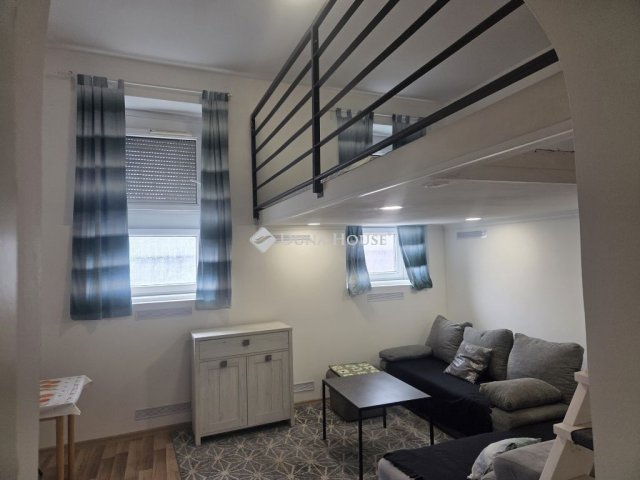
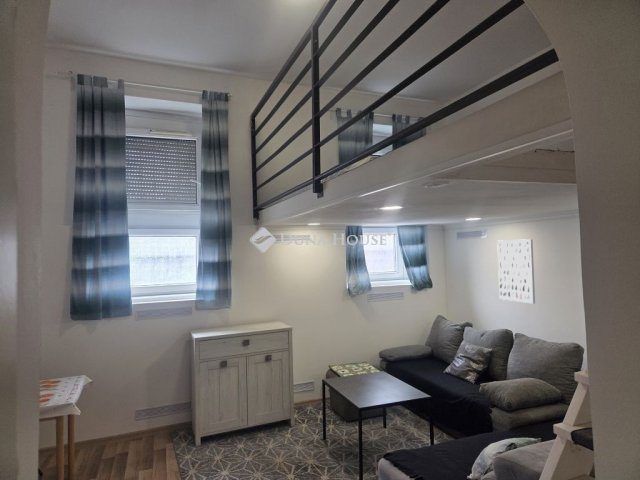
+ wall art (515, 270)
